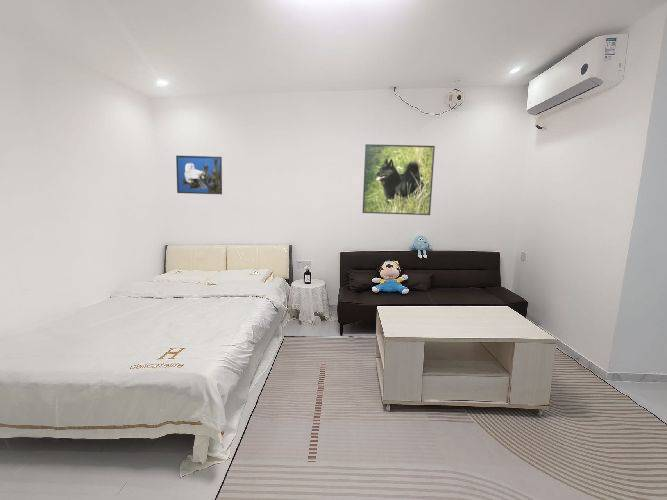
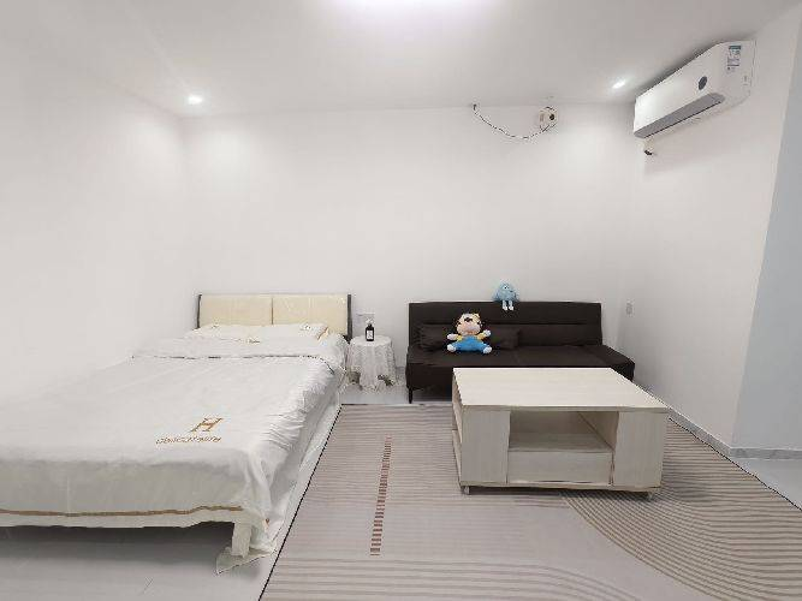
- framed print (397, 180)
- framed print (199, 175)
